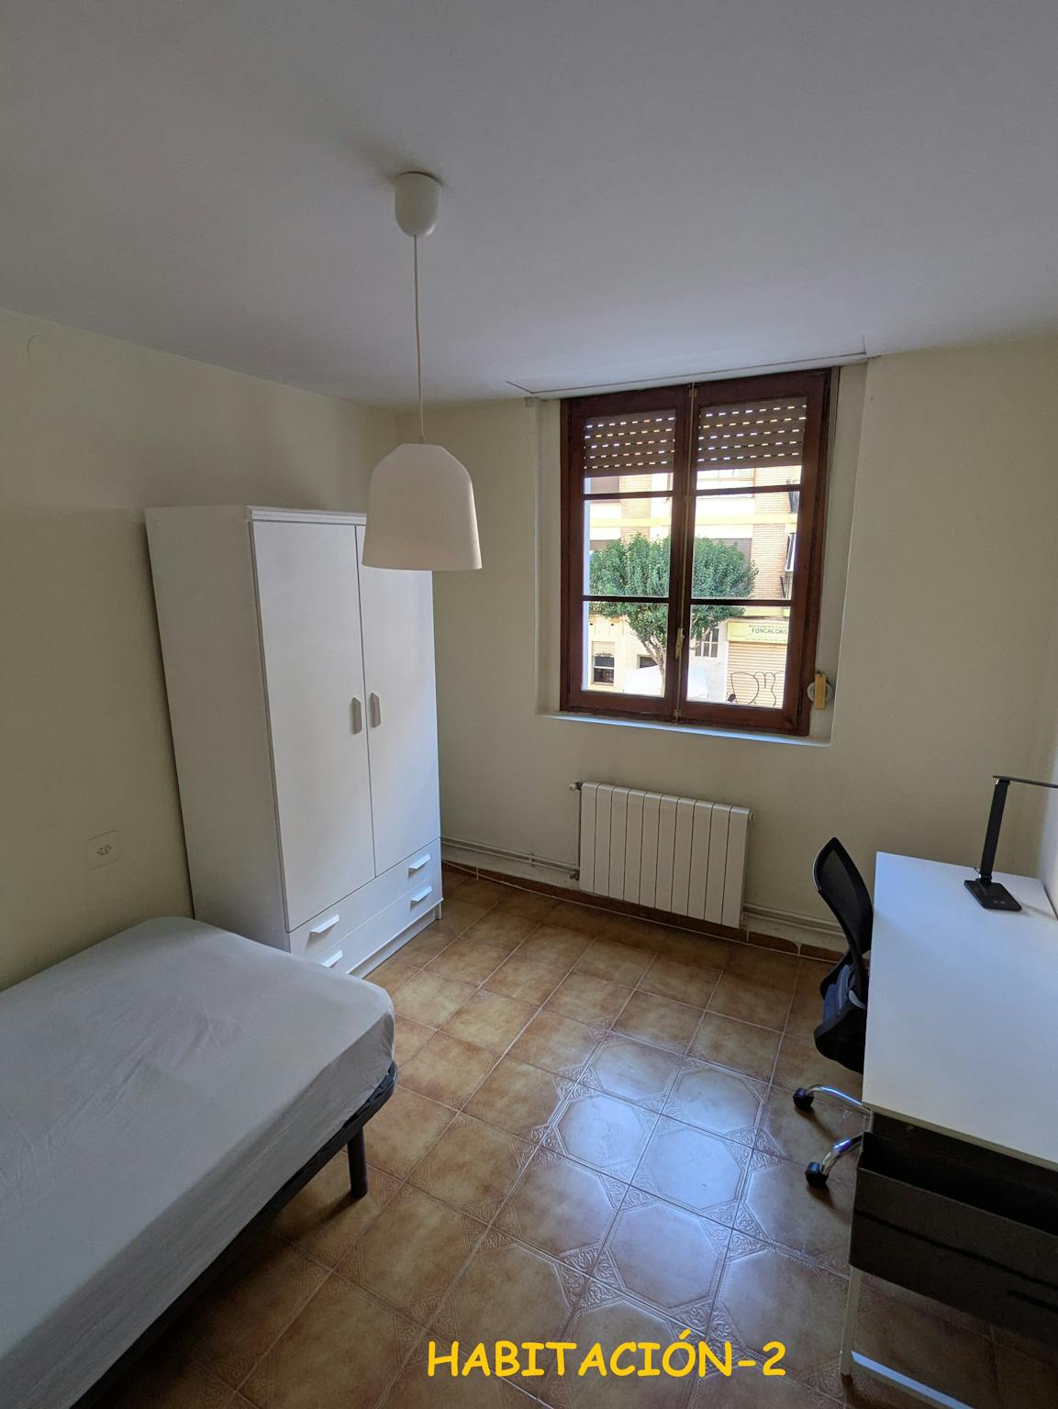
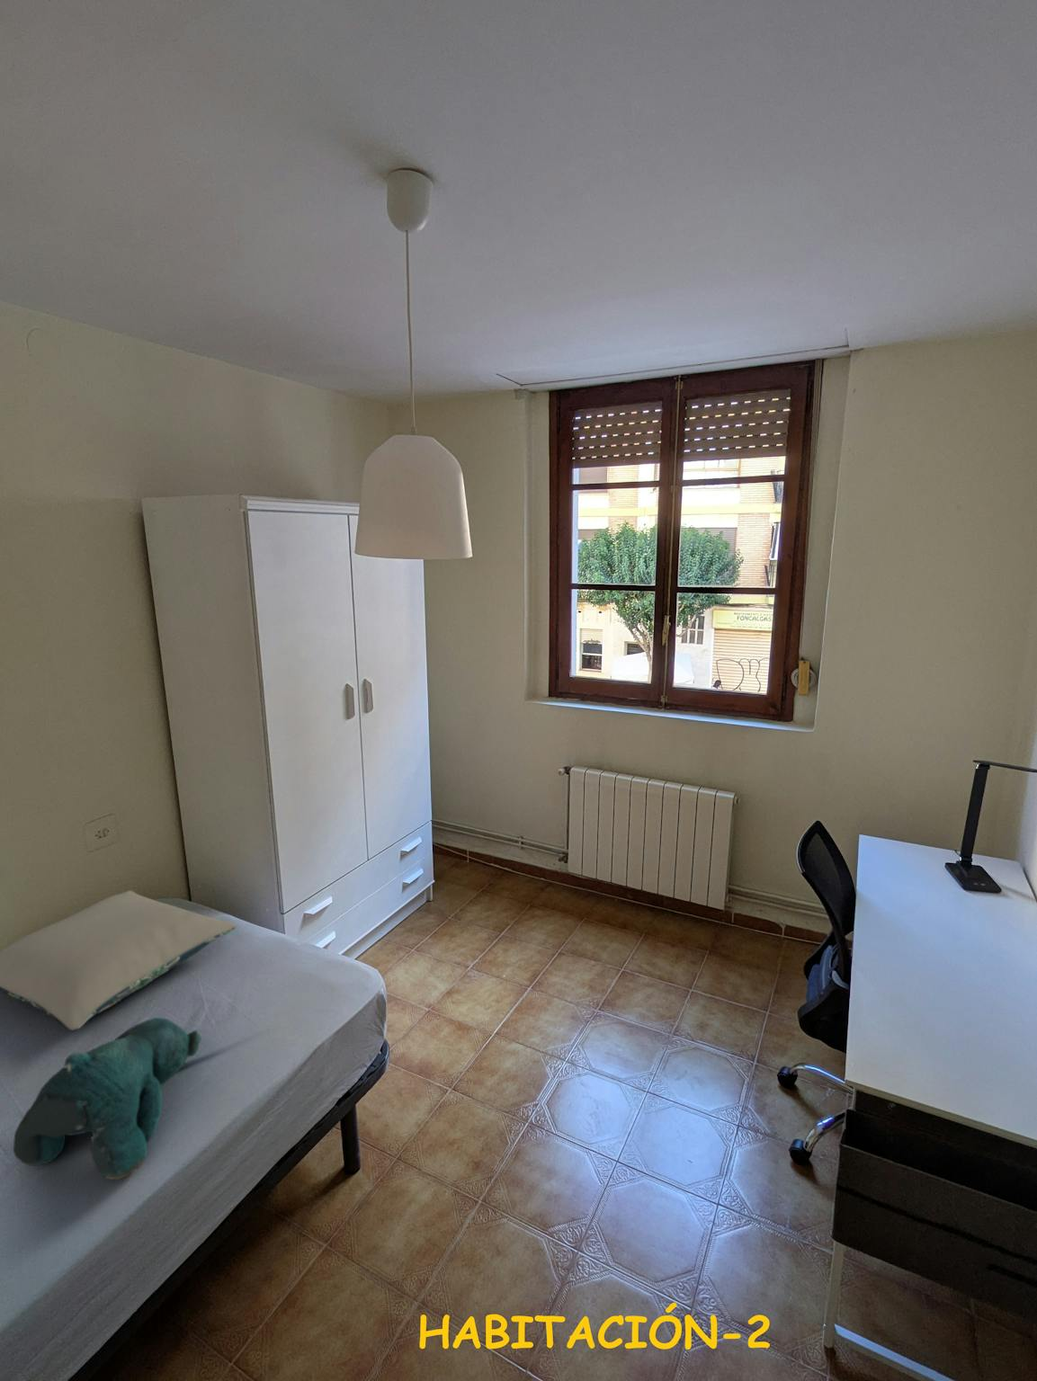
+ pillow (106, 949)
+ teddy bear (123, 1073)
